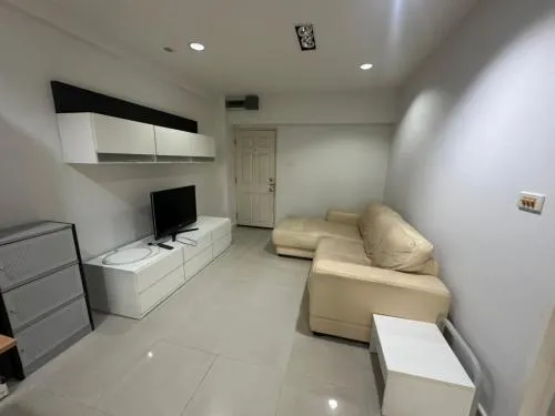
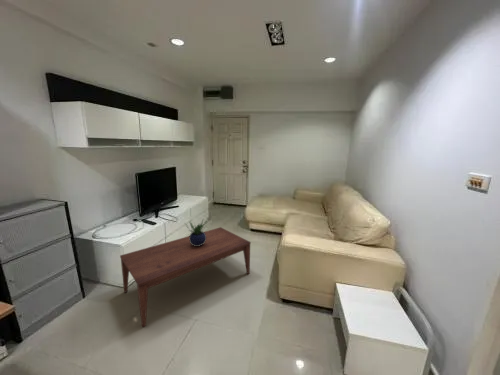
+ coffee table (190, 265)
+ potted plant (195, 231)
